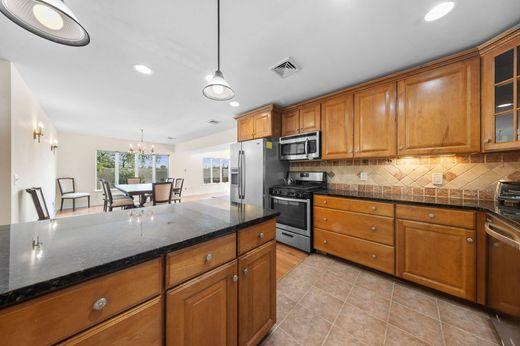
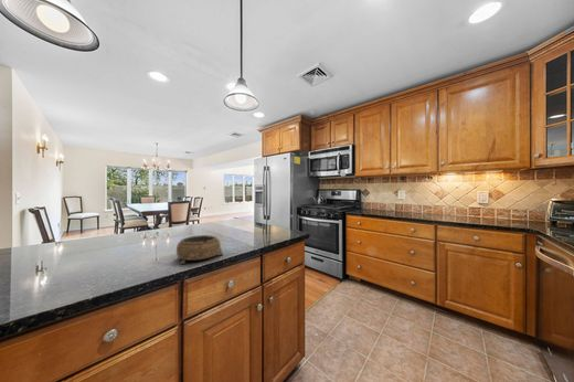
+ decorative bowl (198, 247)
